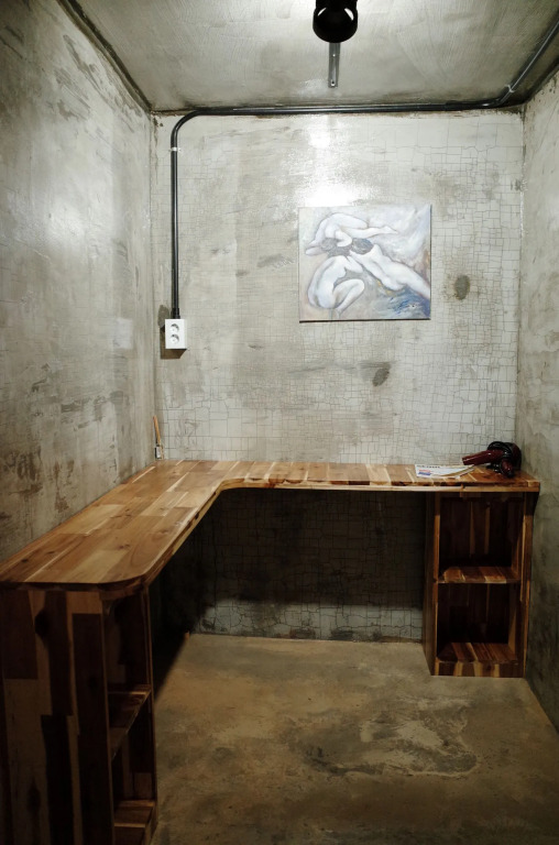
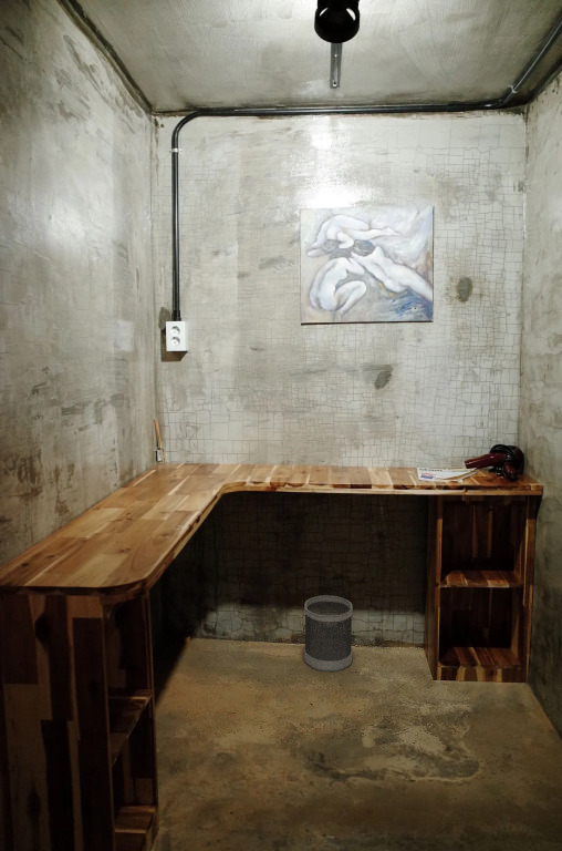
+ wastebasket (327, 632)
